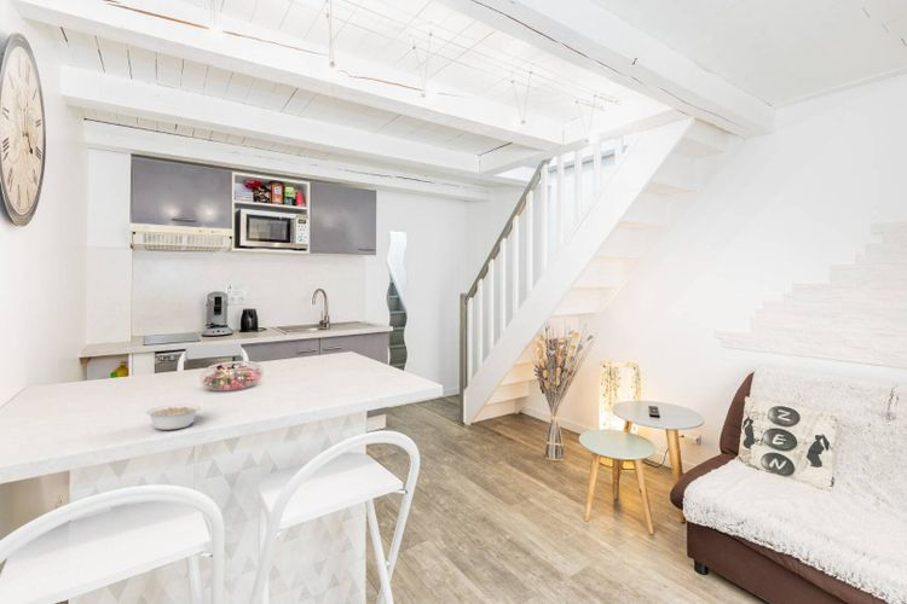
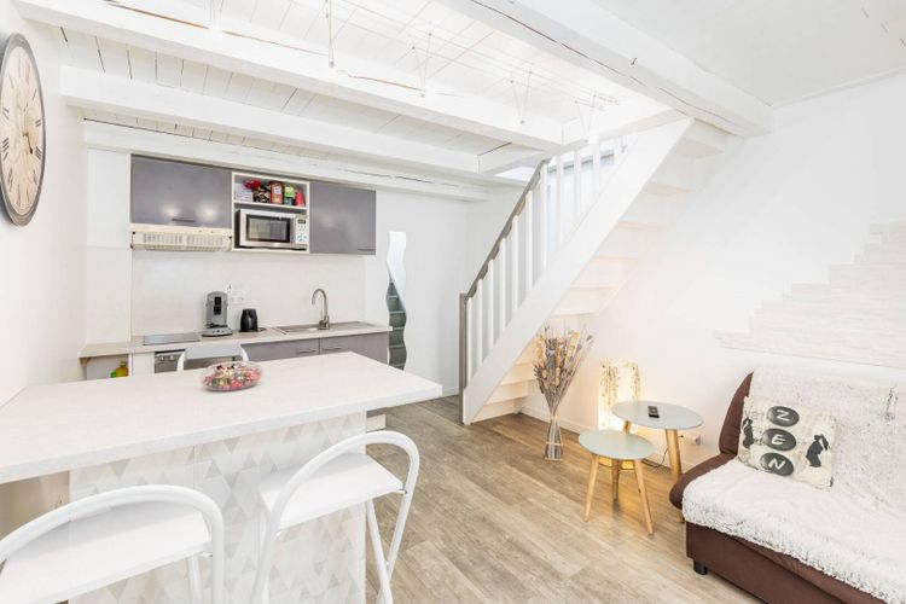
- legume (175, 416)
